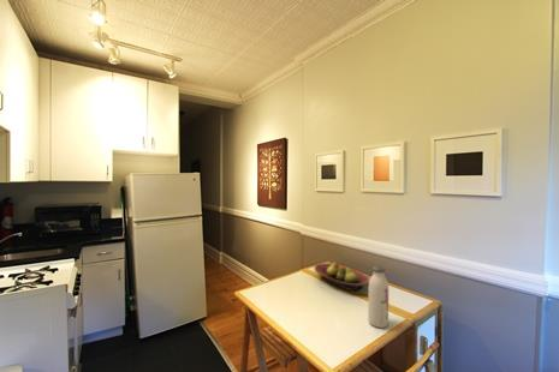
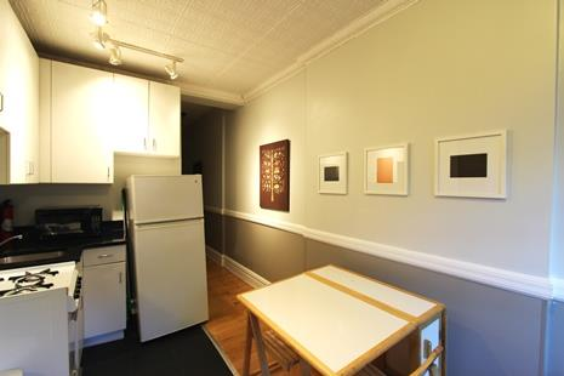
- fruit bowl (340, 274)
- water bottle (377, 294)
